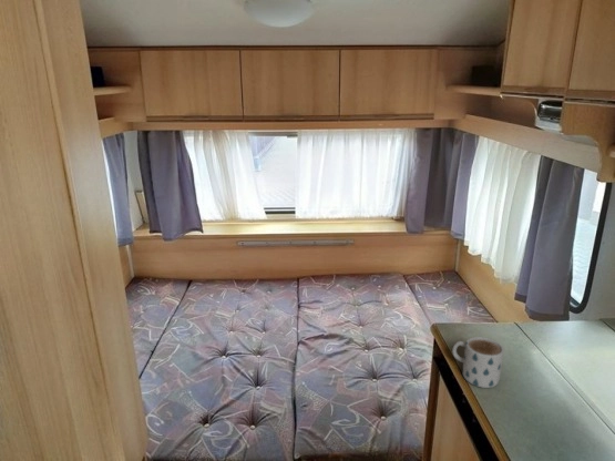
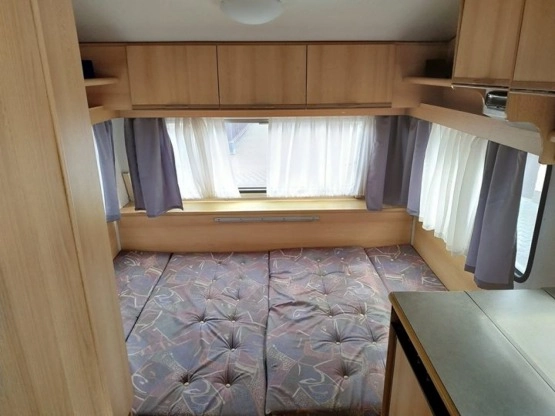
- mug (475, 359)
